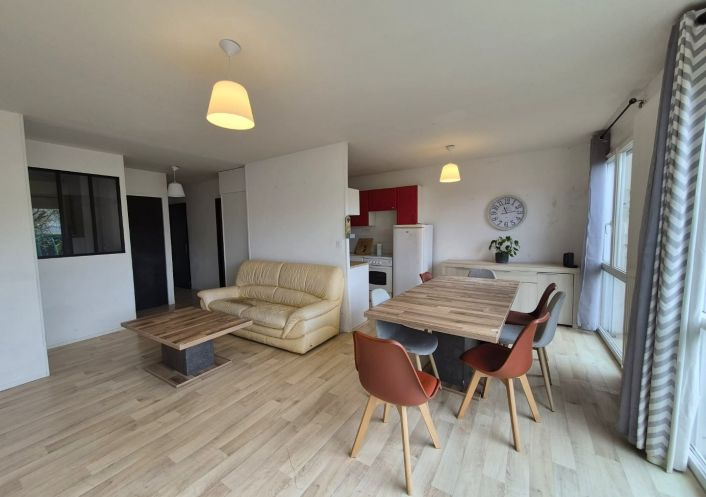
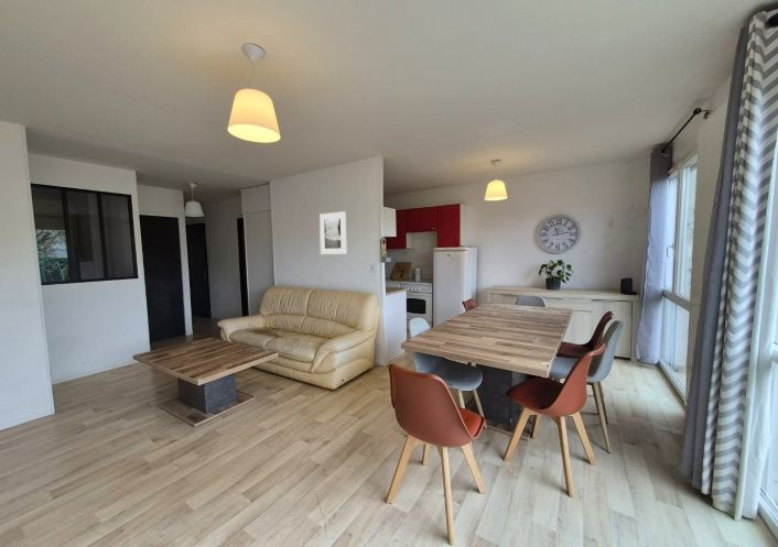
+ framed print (332, 233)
